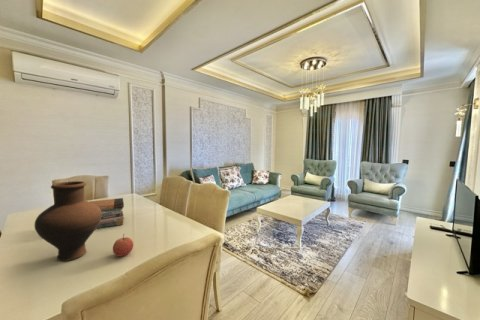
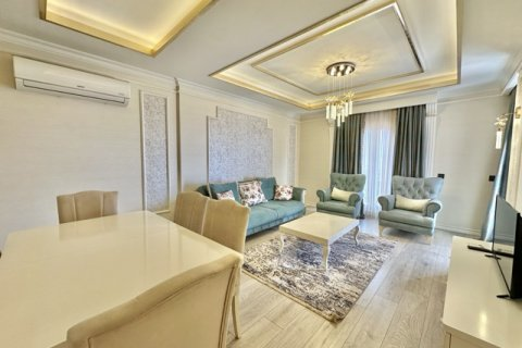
- vase (70, 219)
- book stack (101, 212)
- apple (123, 244)
